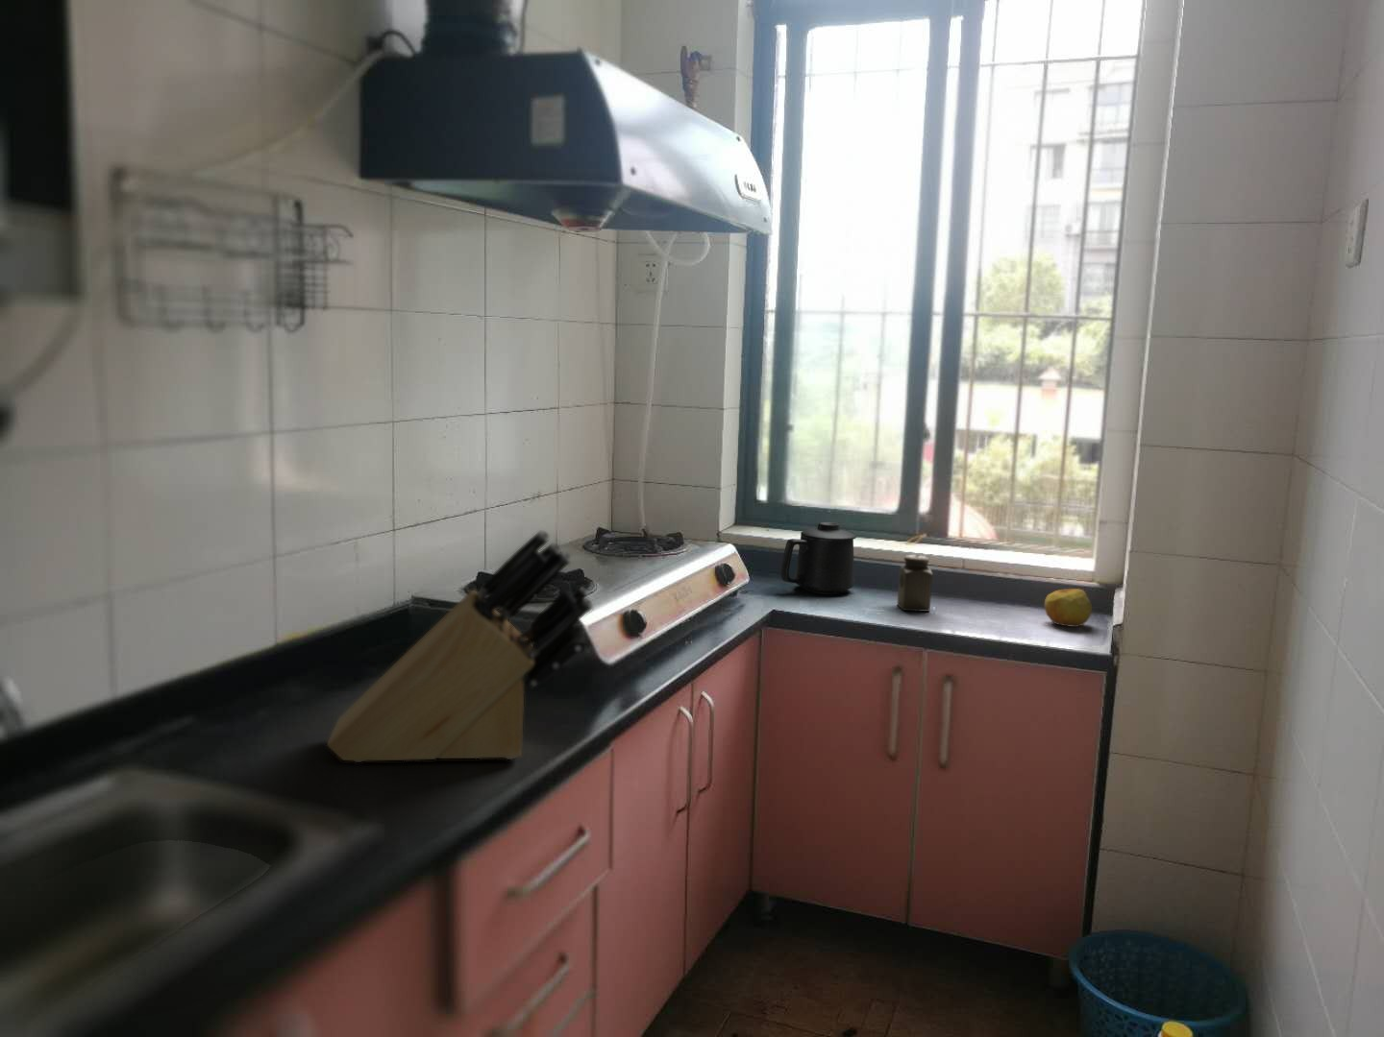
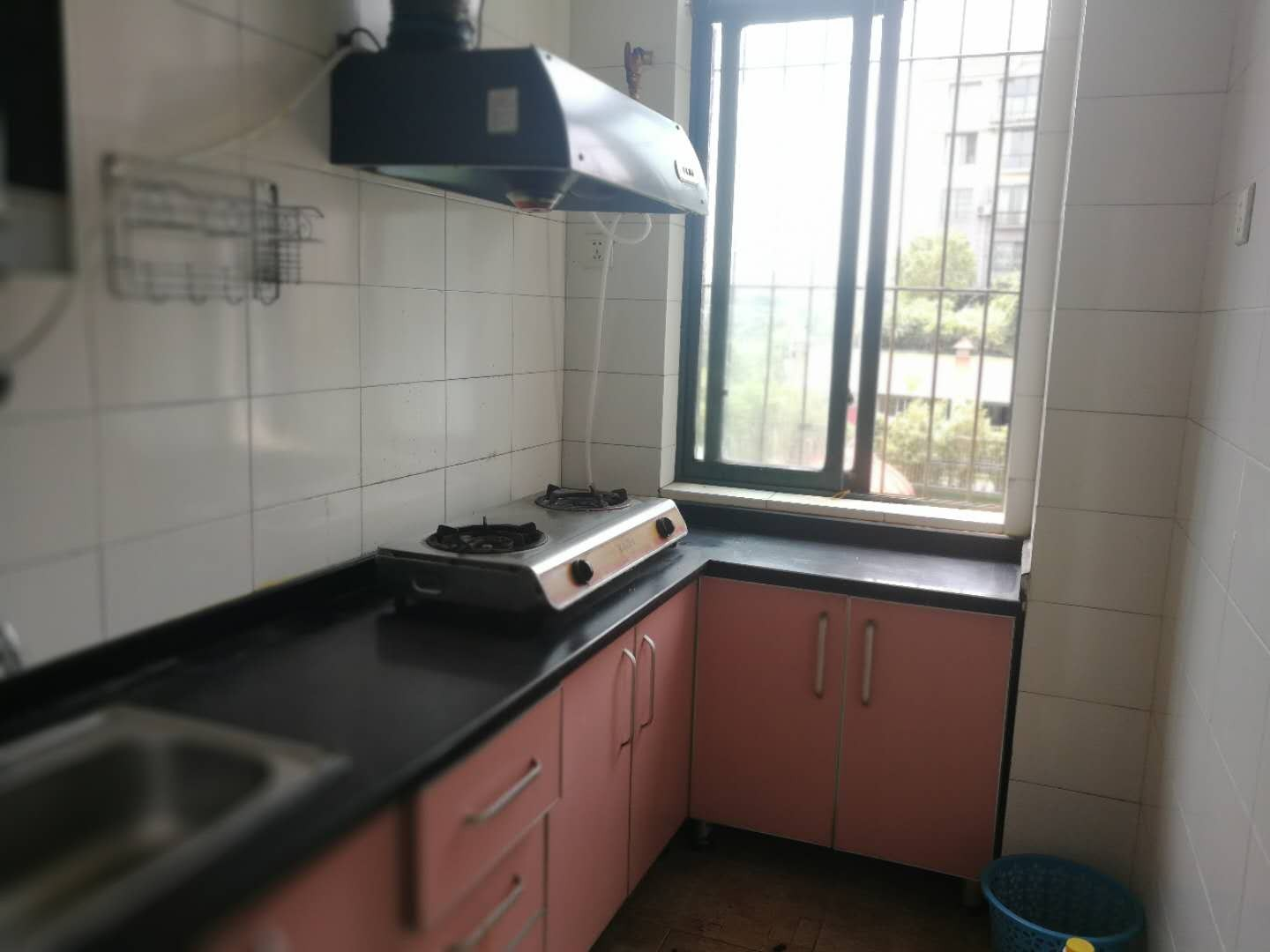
- knife block (463, 642)
- apple (1068, 606)
- mug (822, 557)
- salt shaker (915, 582)
